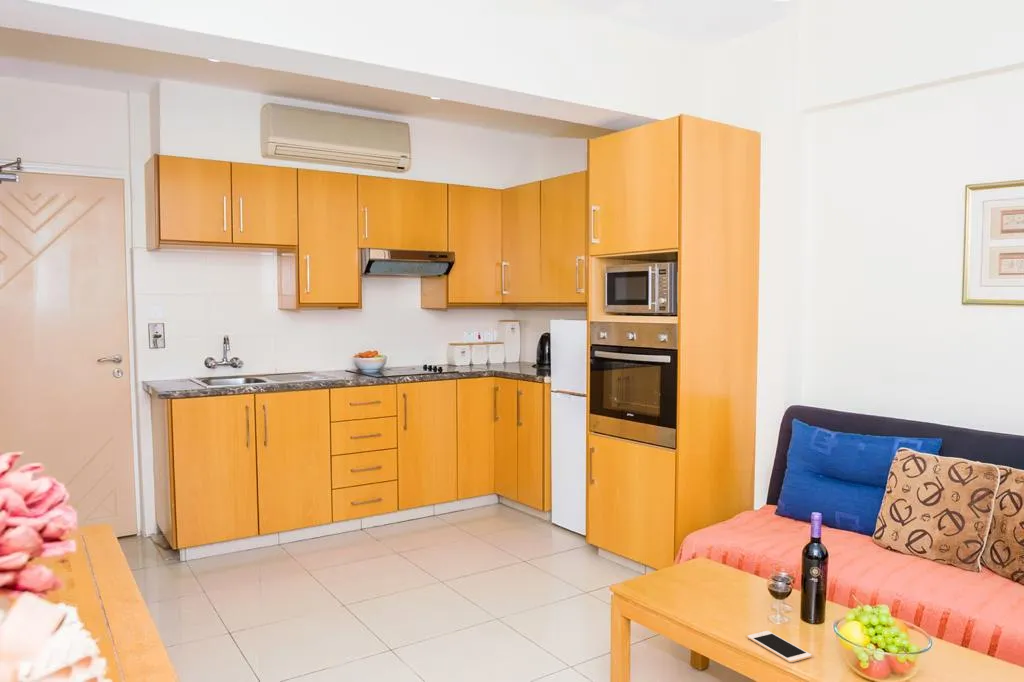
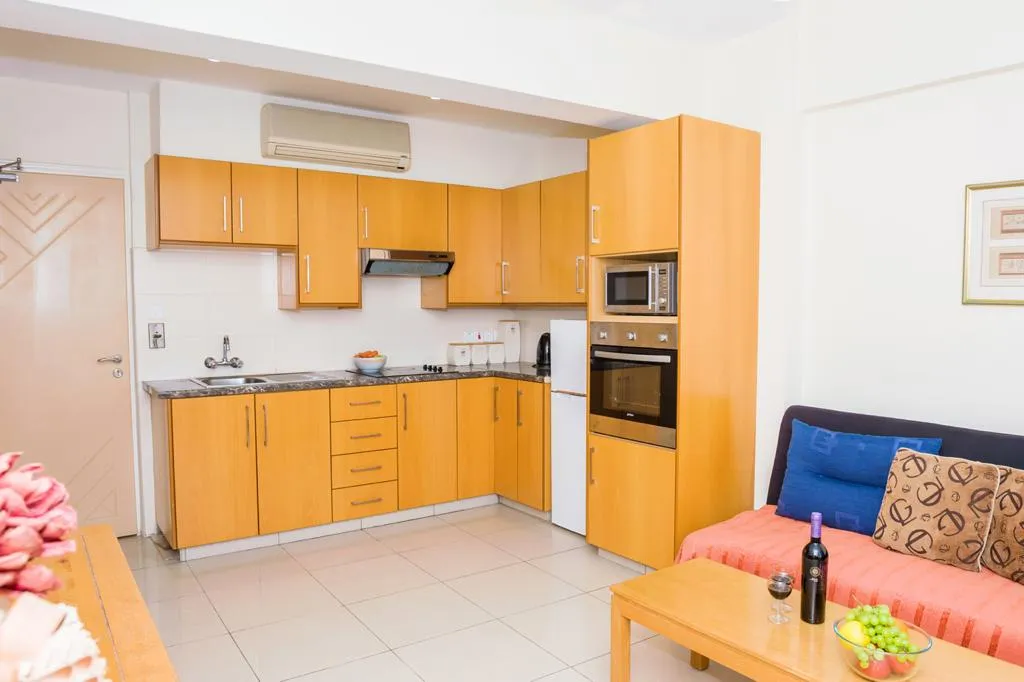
- cell phone (778, 645)
